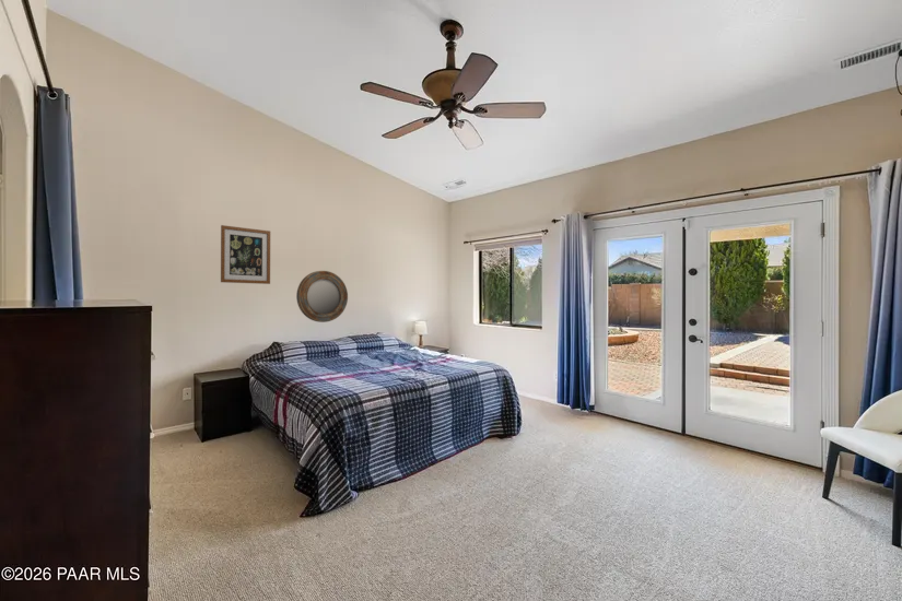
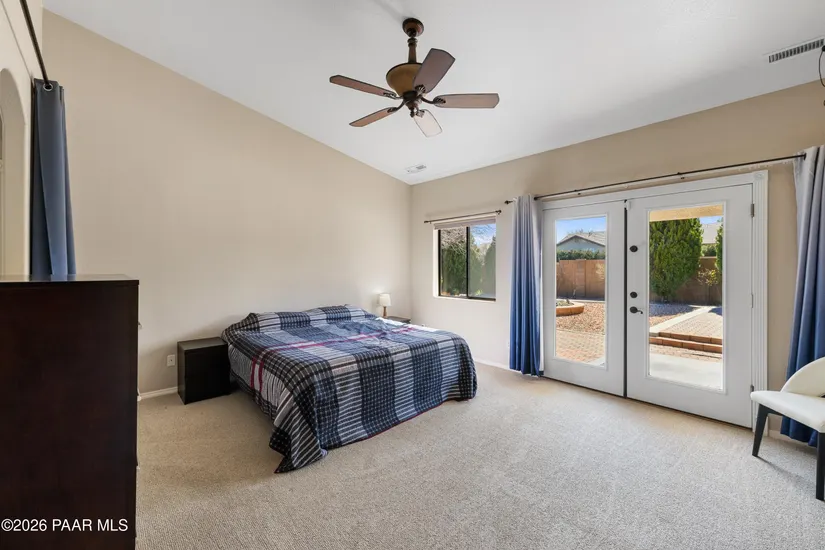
- home mirror (323, 296)
- wall art (246, 256)
